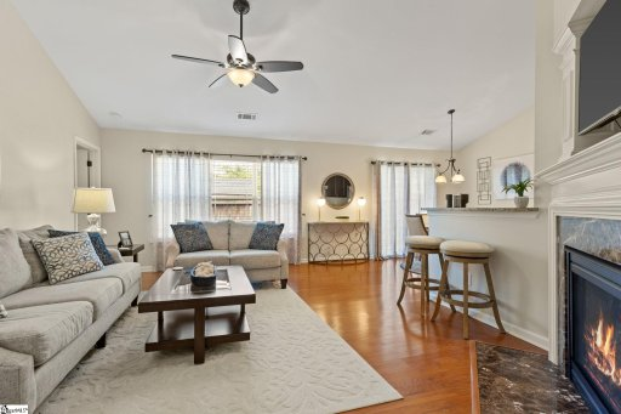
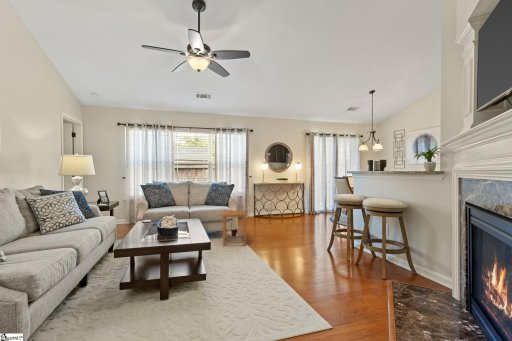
+ side table (243, 227)
